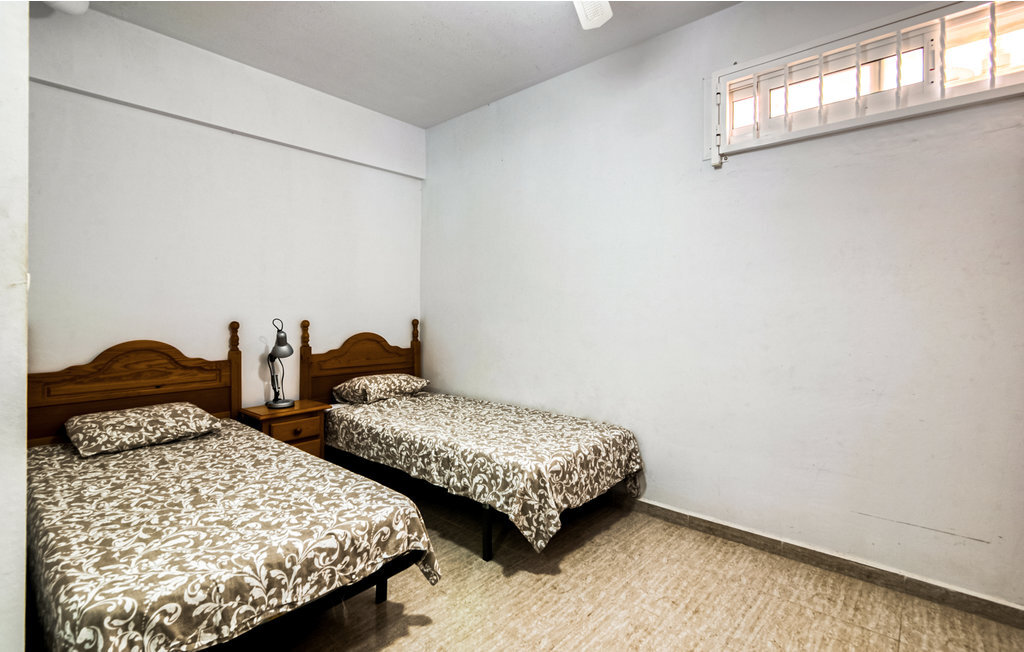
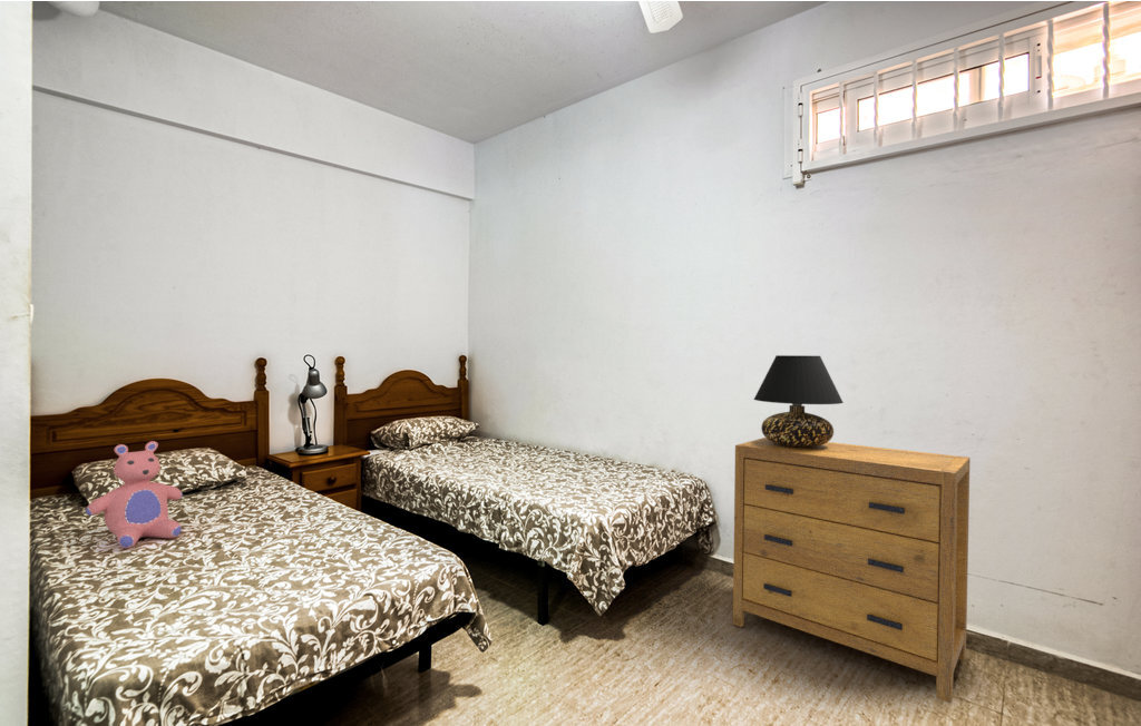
+ dresser (843, 546)
+ teddy bear (142, 491)
+ table lamp (797, 400)
